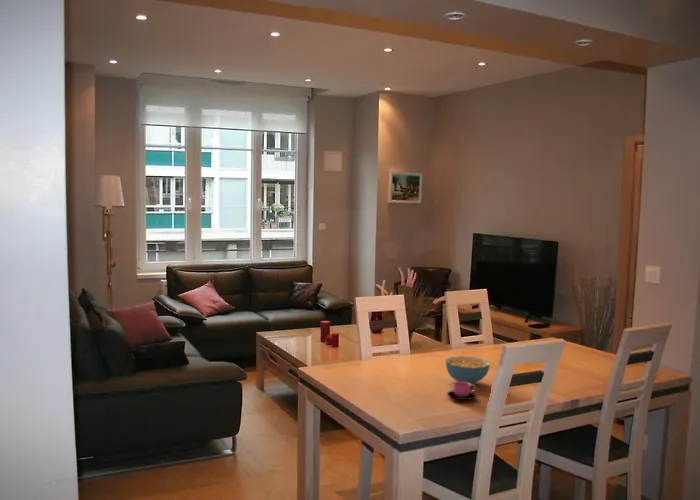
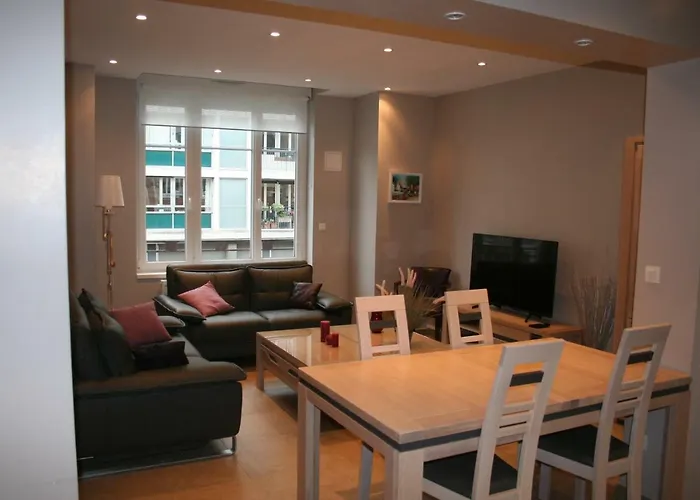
- cup (461, 391)
- cereal bowl (466, 372)
